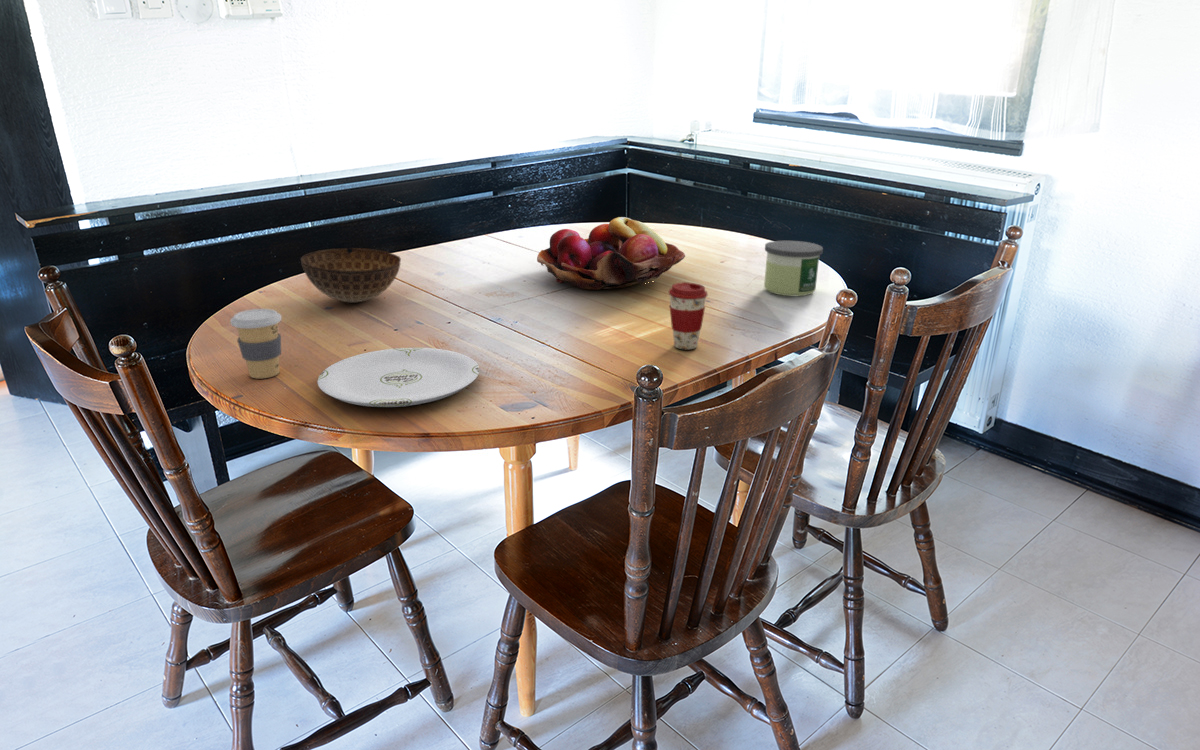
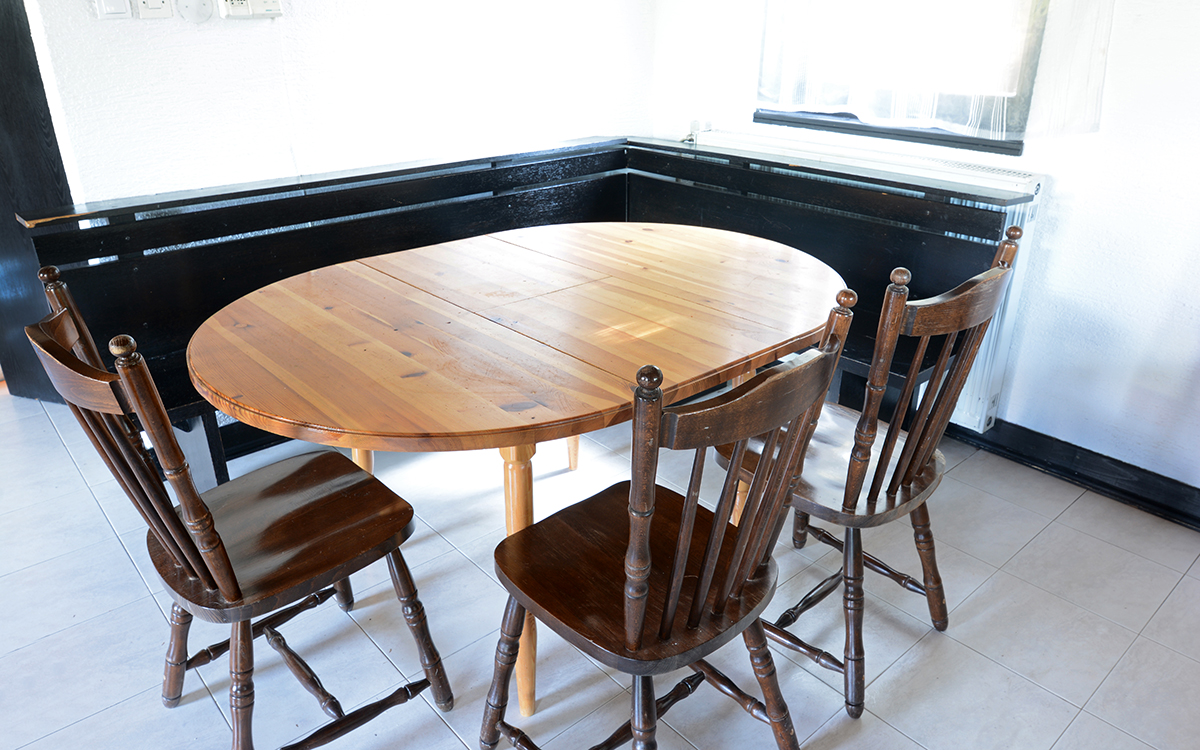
- coffee cup (260, 344)
- coffee cup (686, 316)
- bowl (354, 278)
- fruit basket (612, 250)
- plate (400, 378)
- candle (791, 268)
